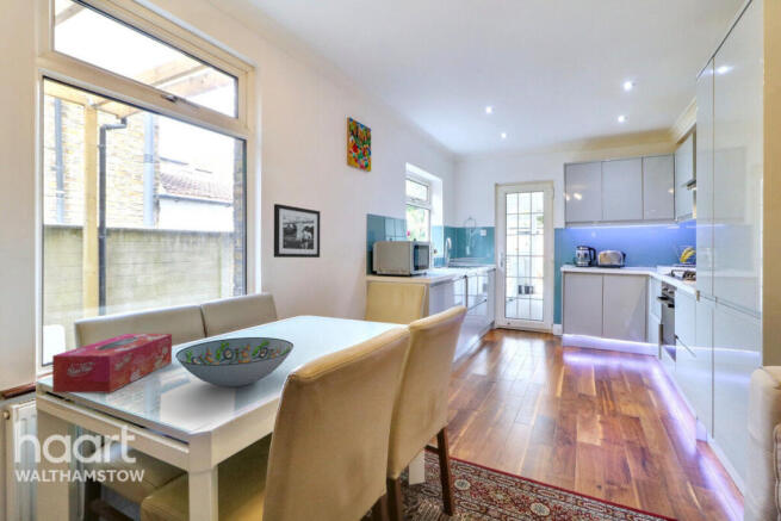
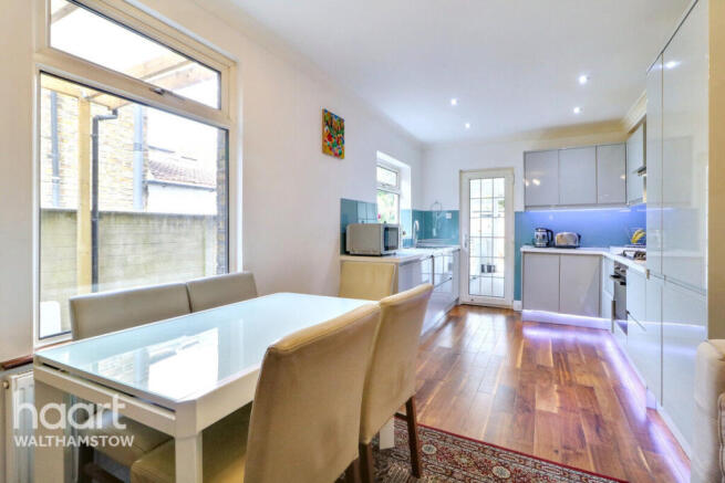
- picture frame (298, 232)
- tissue box (119, 359)
- decorative bowl (237, 365)
